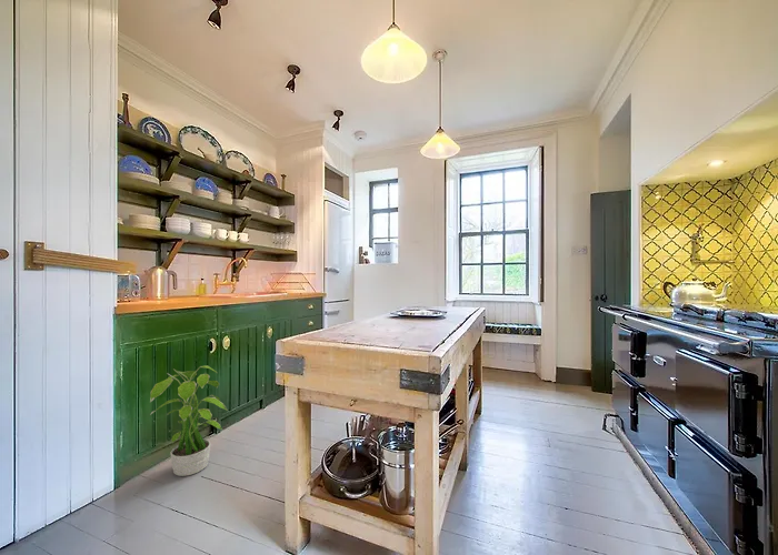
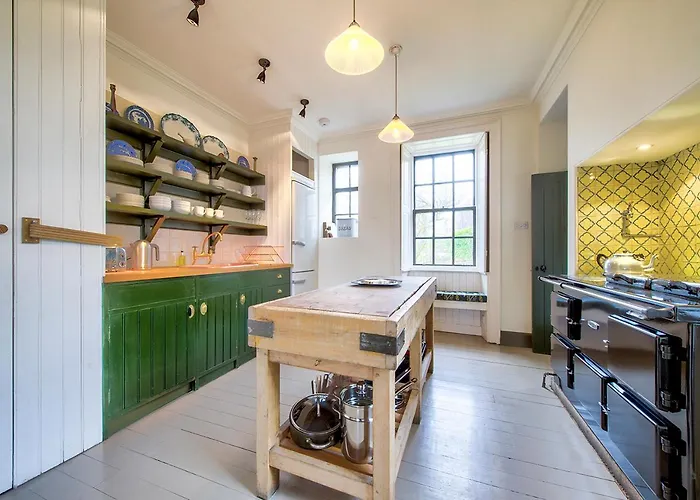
- potted plant (187, 421)
